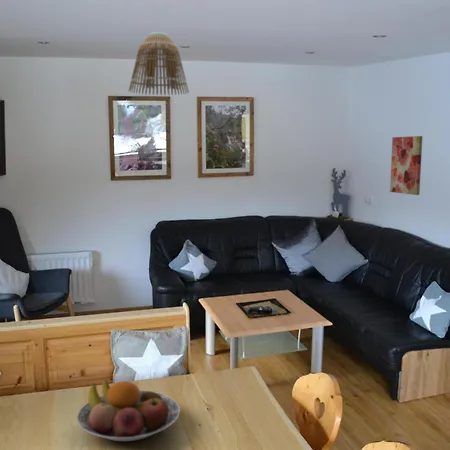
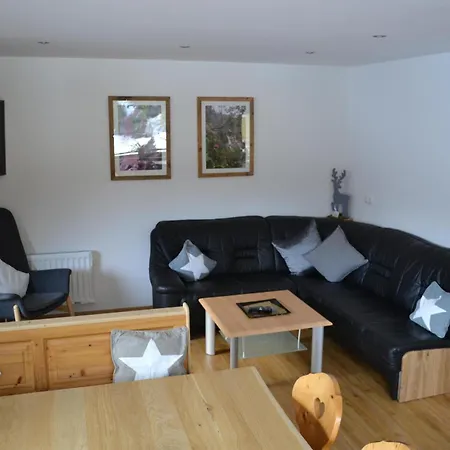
- lamp shade (159, 63)
- fruit bowl (129, 408)
- wall art (405, 165)
